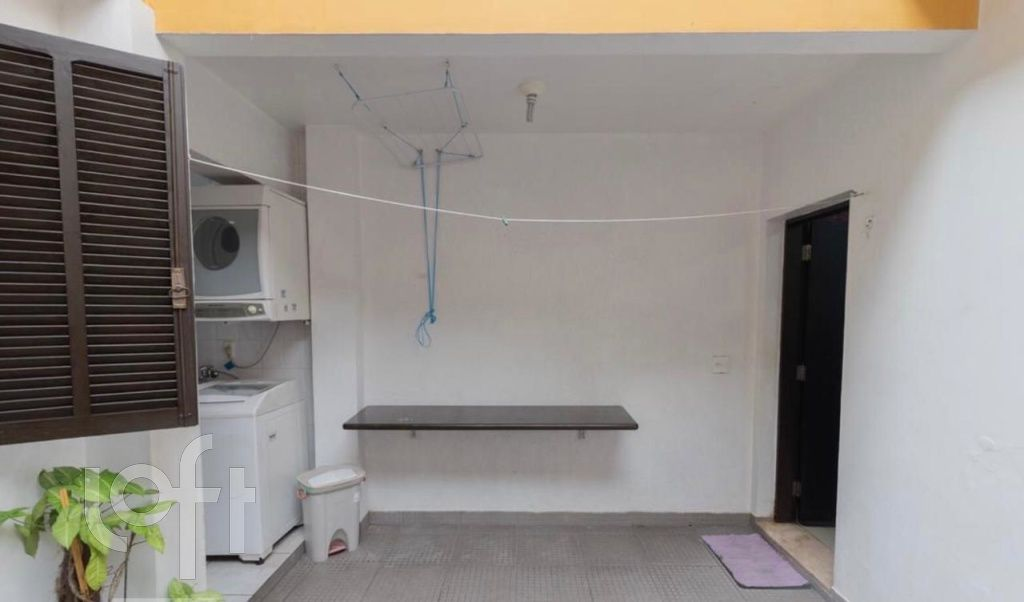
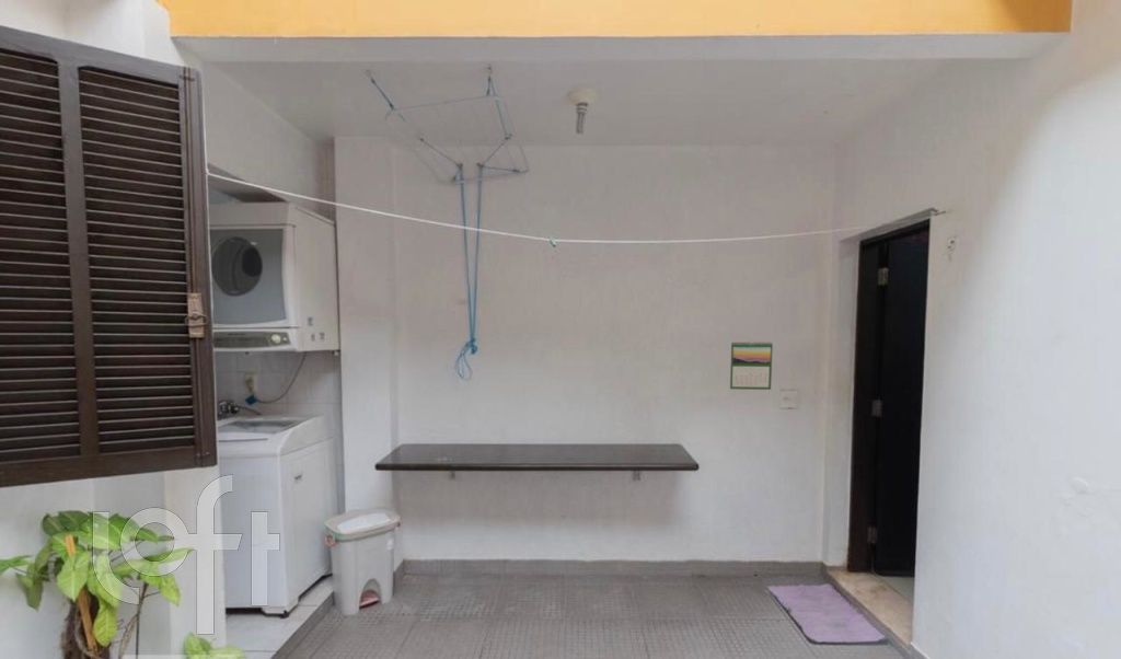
+ calendar (751, 365)
